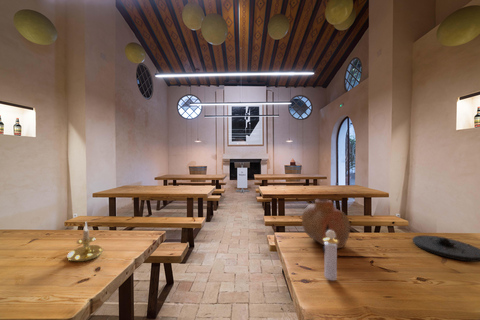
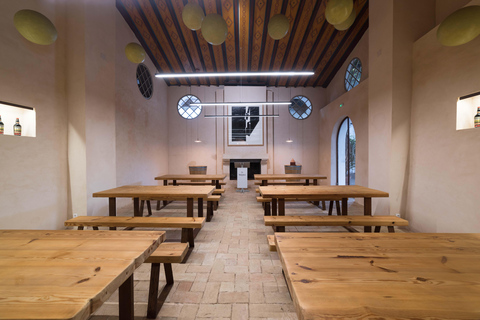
- vase (323, 221)
- perfume bottle (330, 254)
- plate (446, 243)
- candle holder (87, 239)
